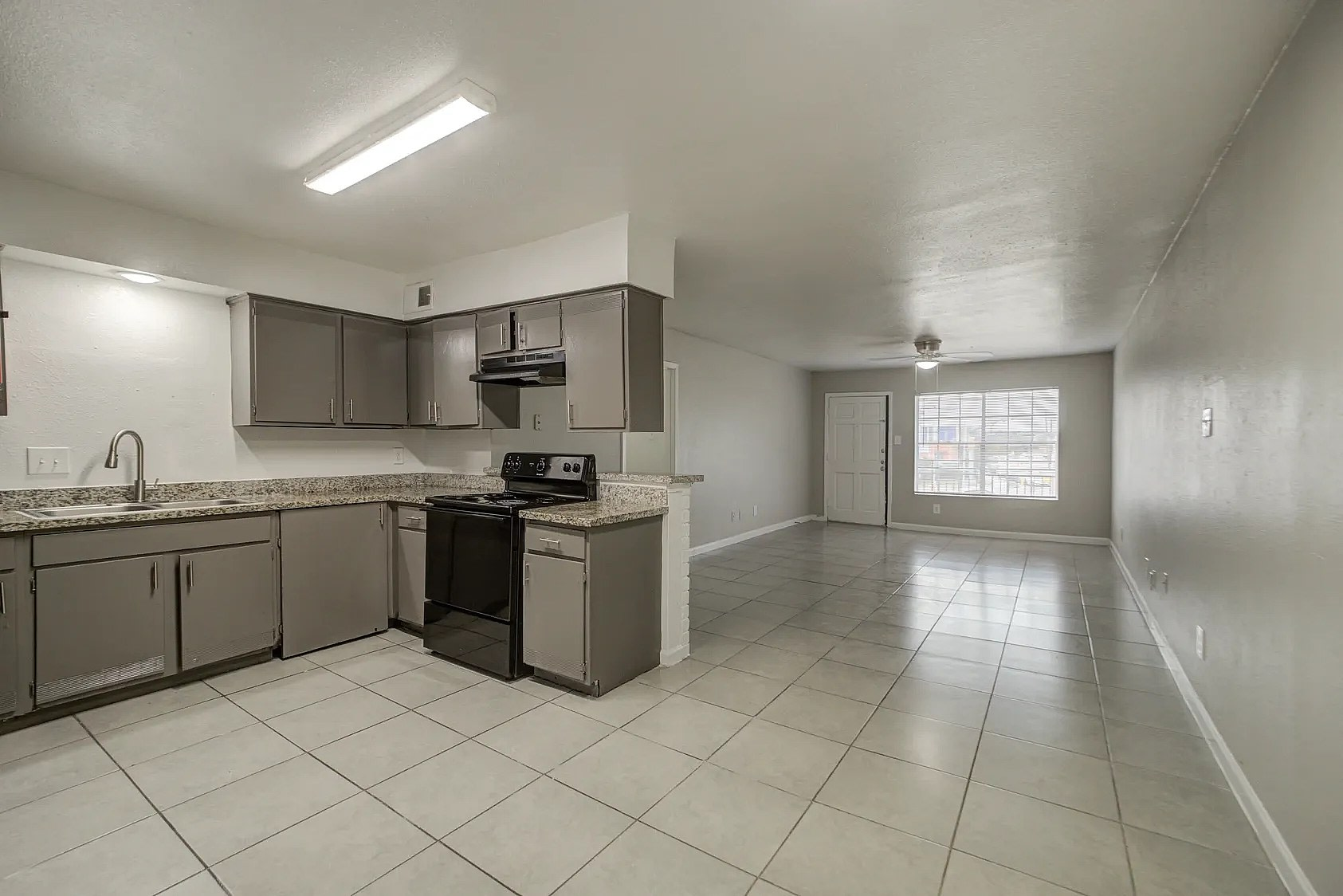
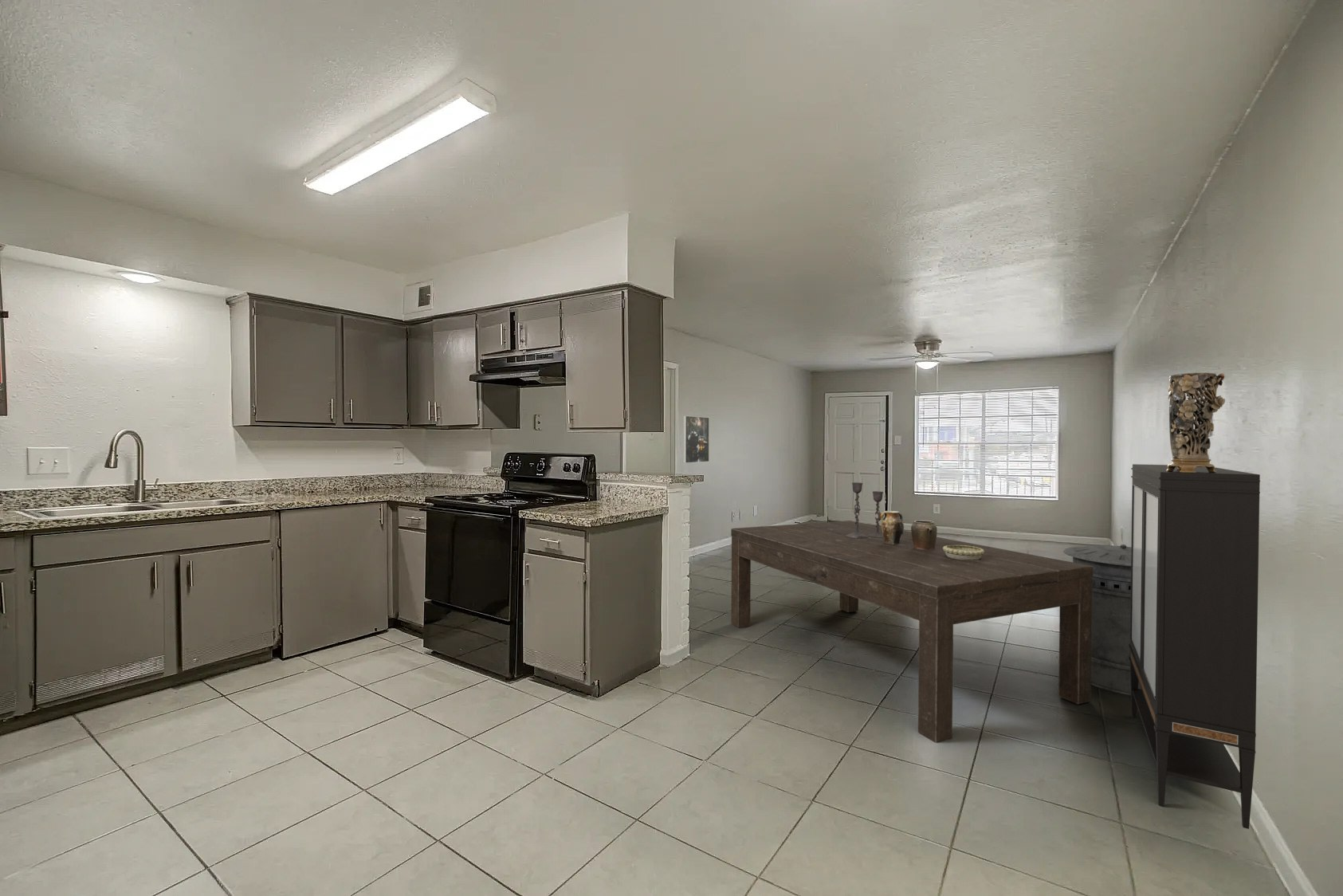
+ decorative bowl (963, 552)
+ storage cabinet (1181, 615)
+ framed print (696, 439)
+ dining table (881, 599)
+ jar set (911, 529)
+ decorative vase (1194, 422)
+ candlestick (859, 509)
+ trash can (1122, 611)
